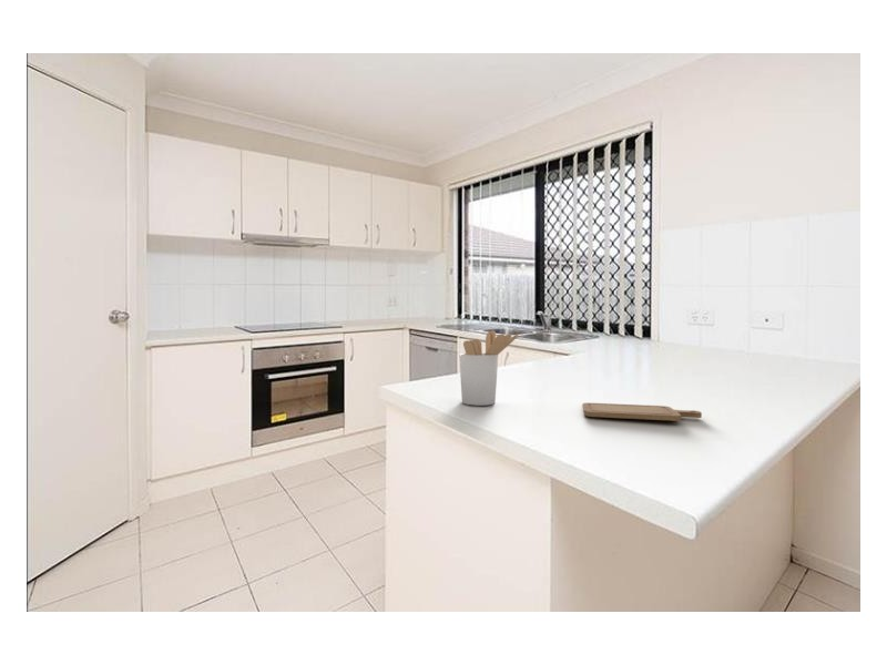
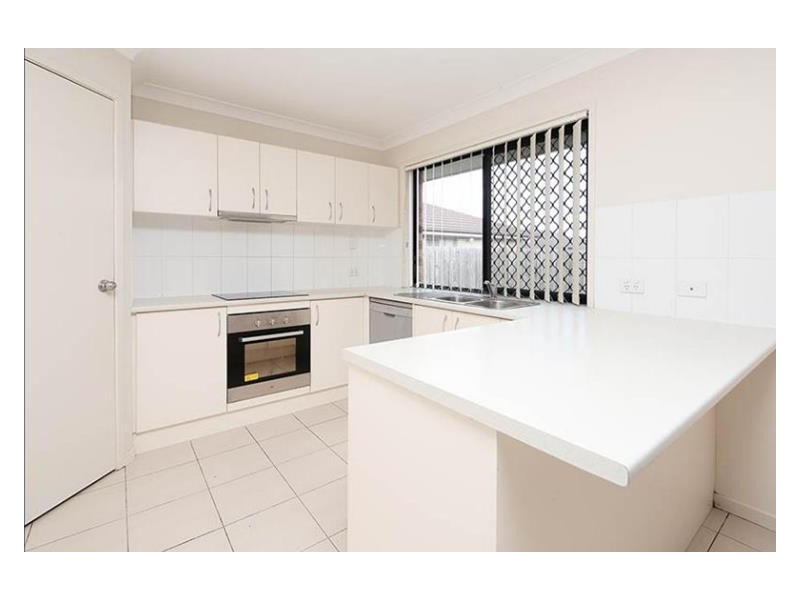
- chopping board (640, 411)
- utensil holder (487, 367)
